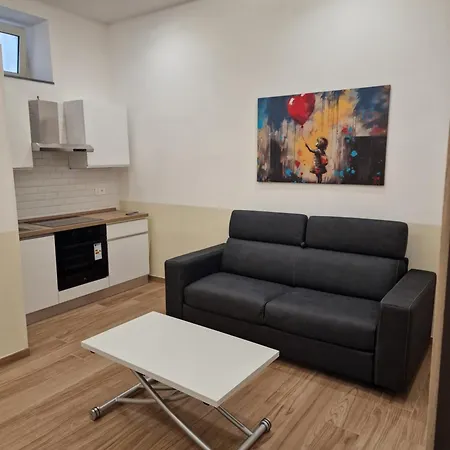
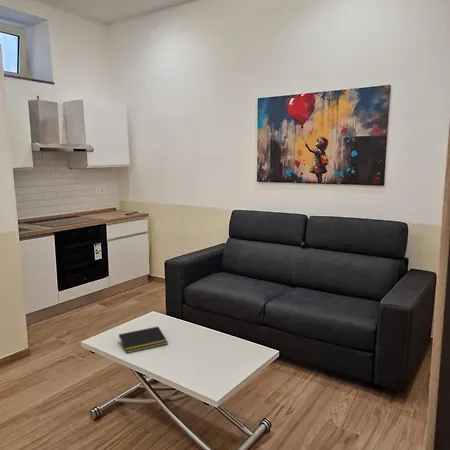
+ notepad (143, 339)
